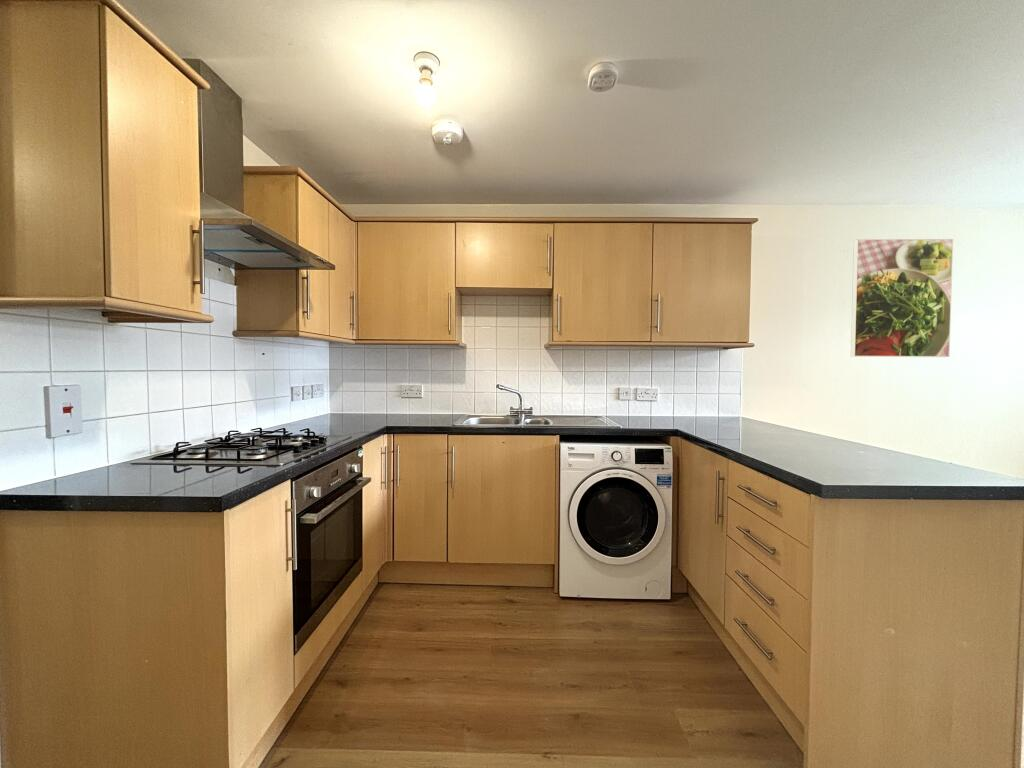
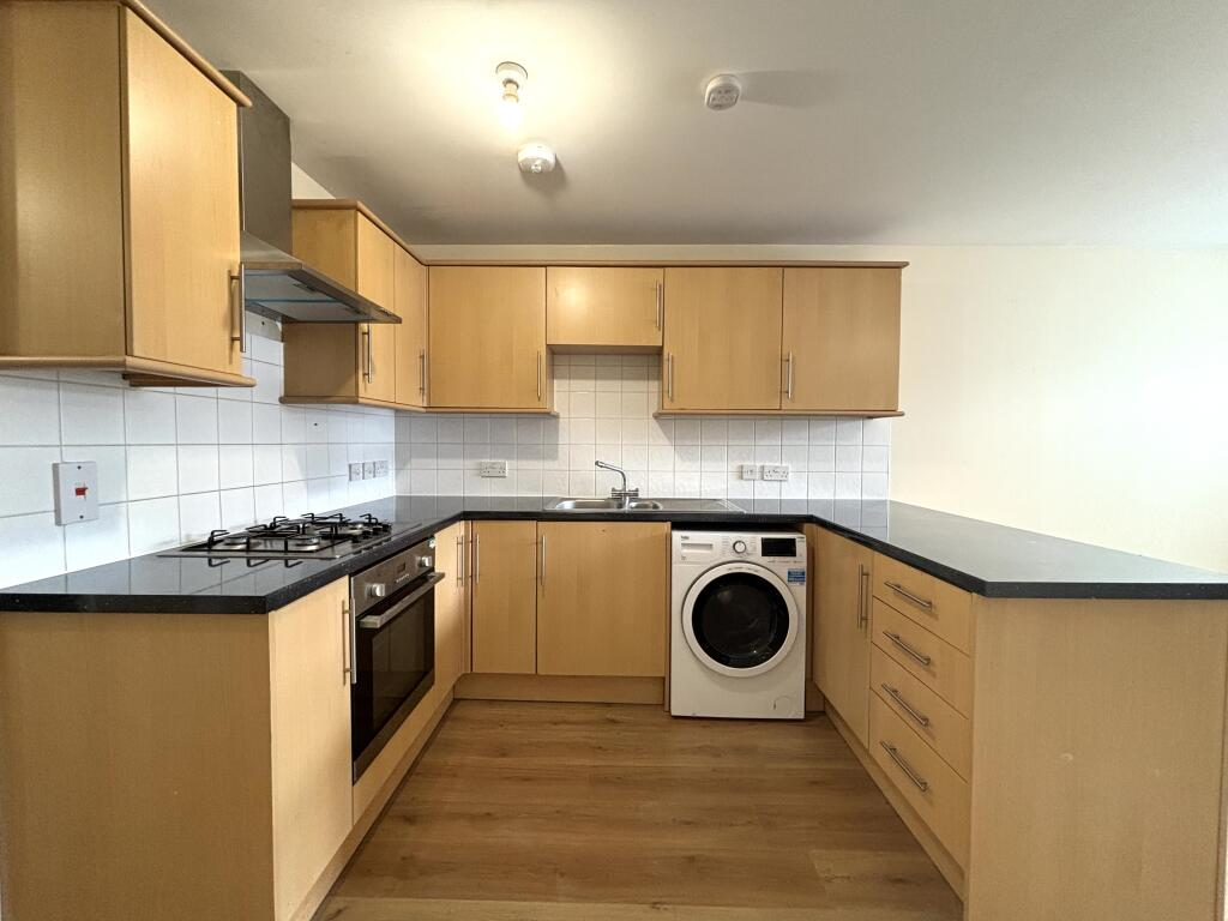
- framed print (901, 298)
